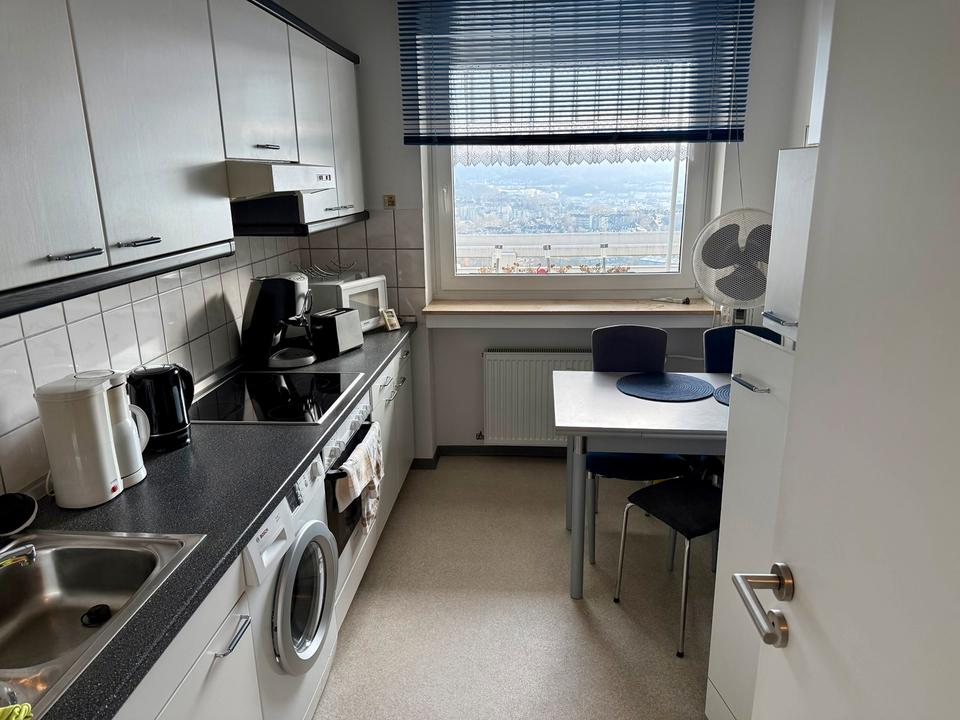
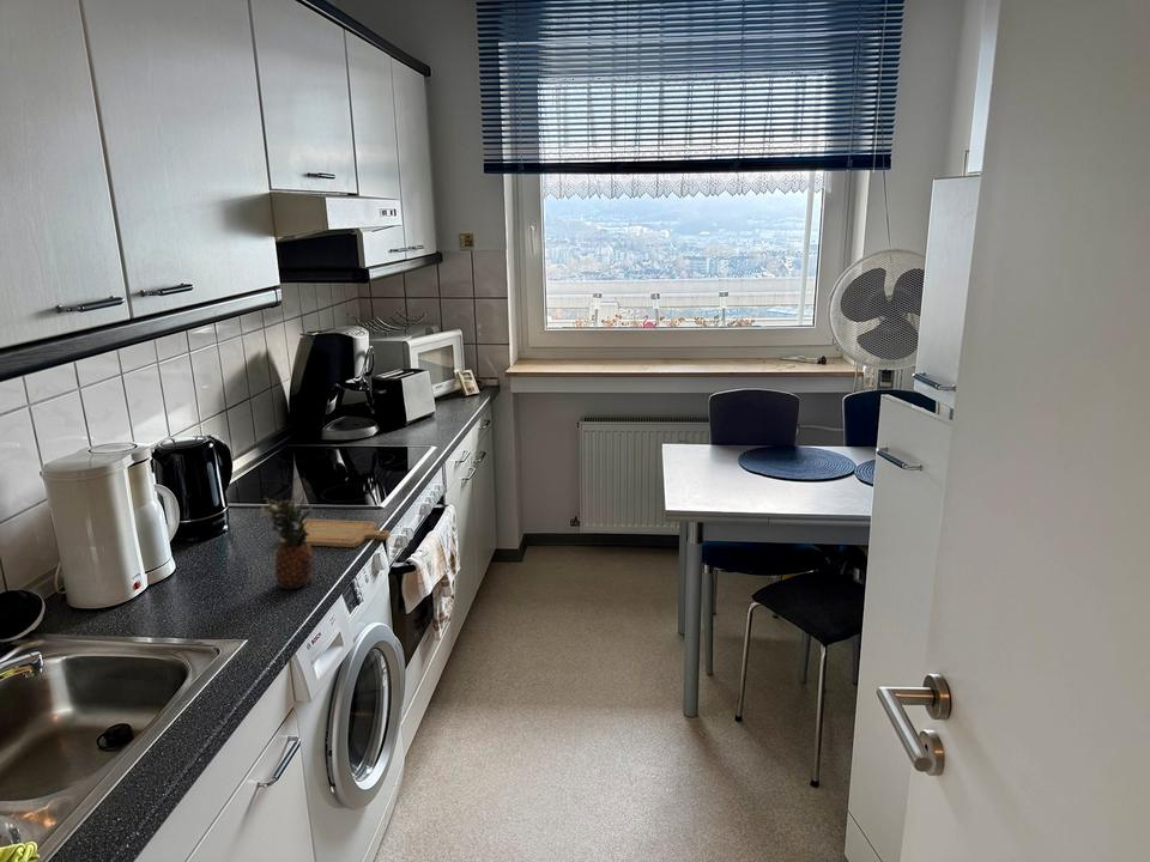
+ chopping board (339, 533)
+ fruit (285, 539)
